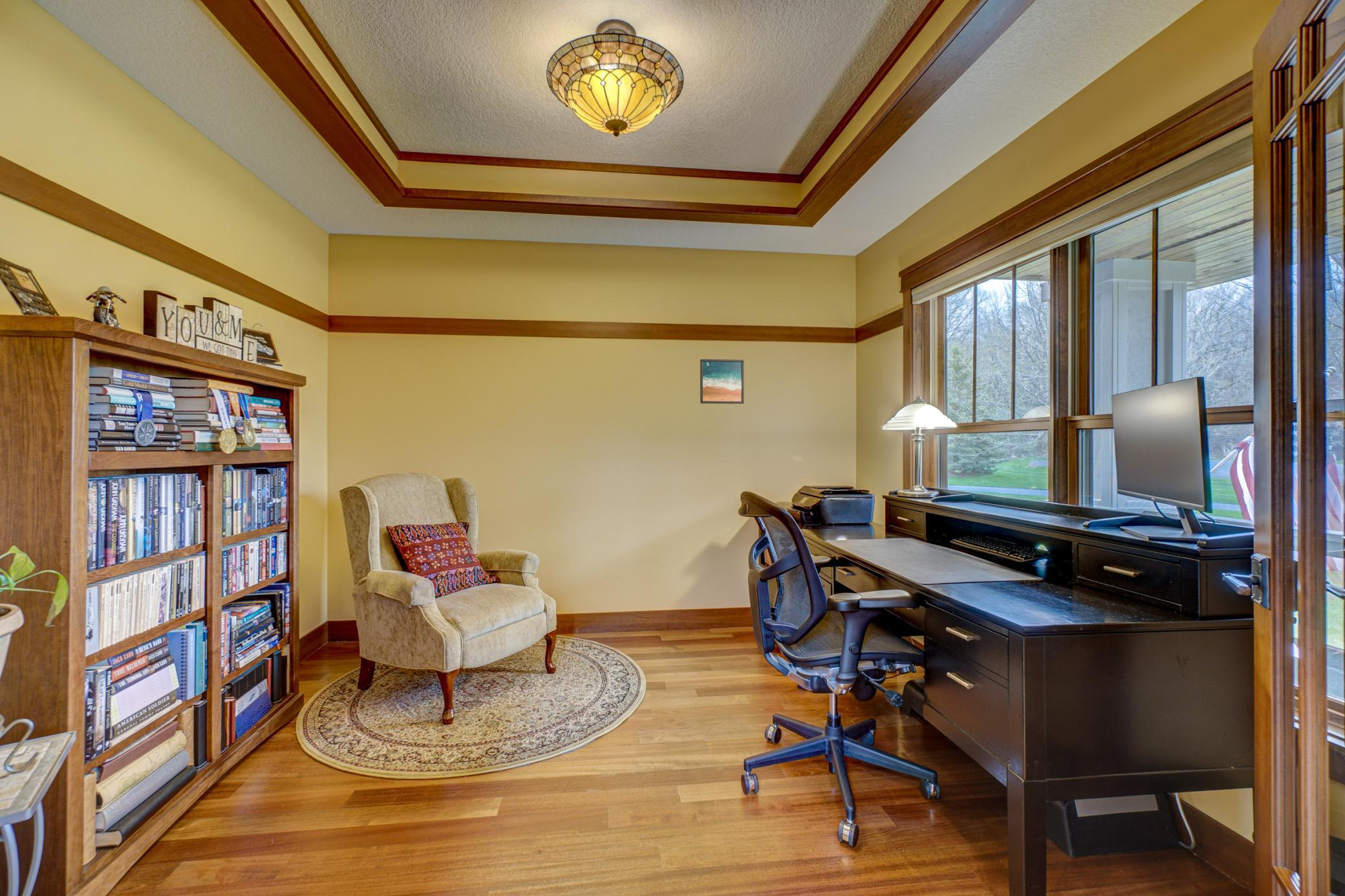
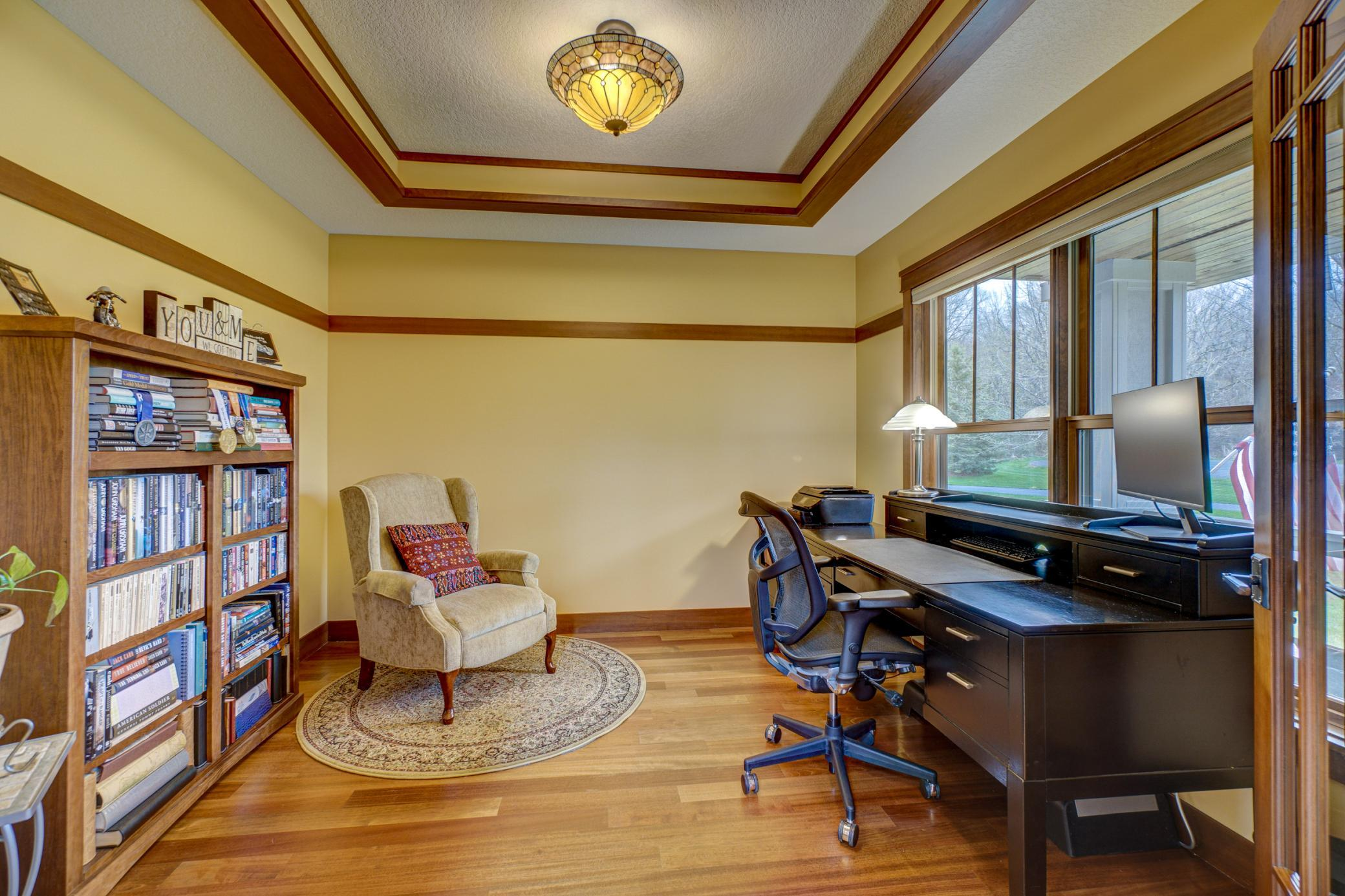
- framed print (722, 381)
